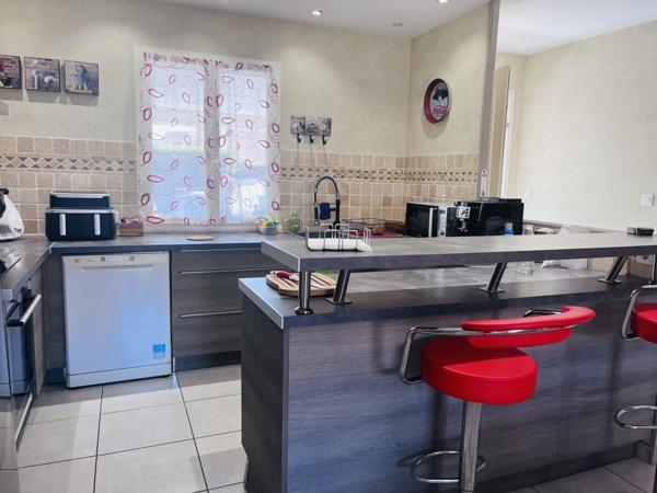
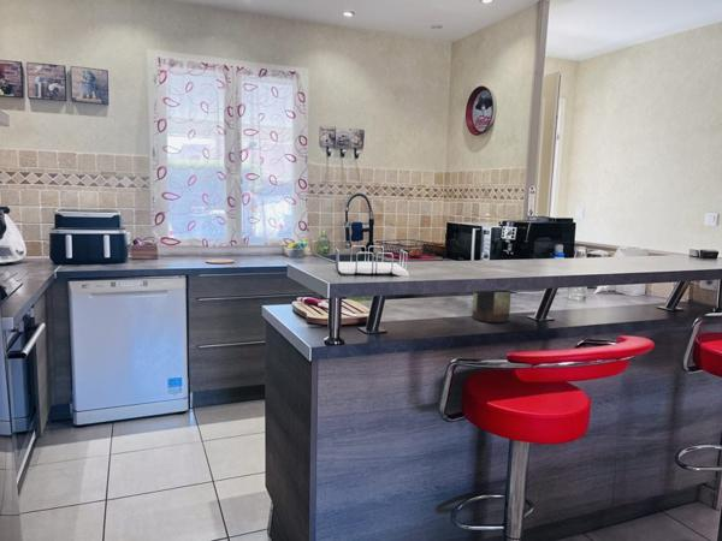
+ jar (492, 292)
